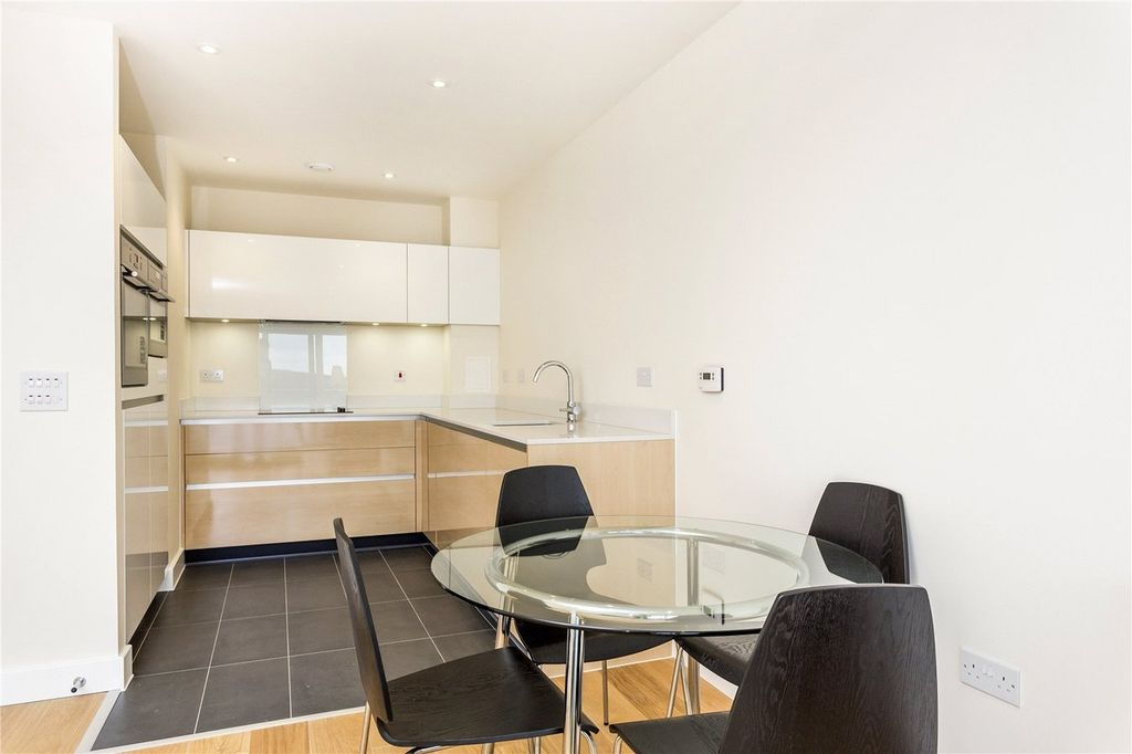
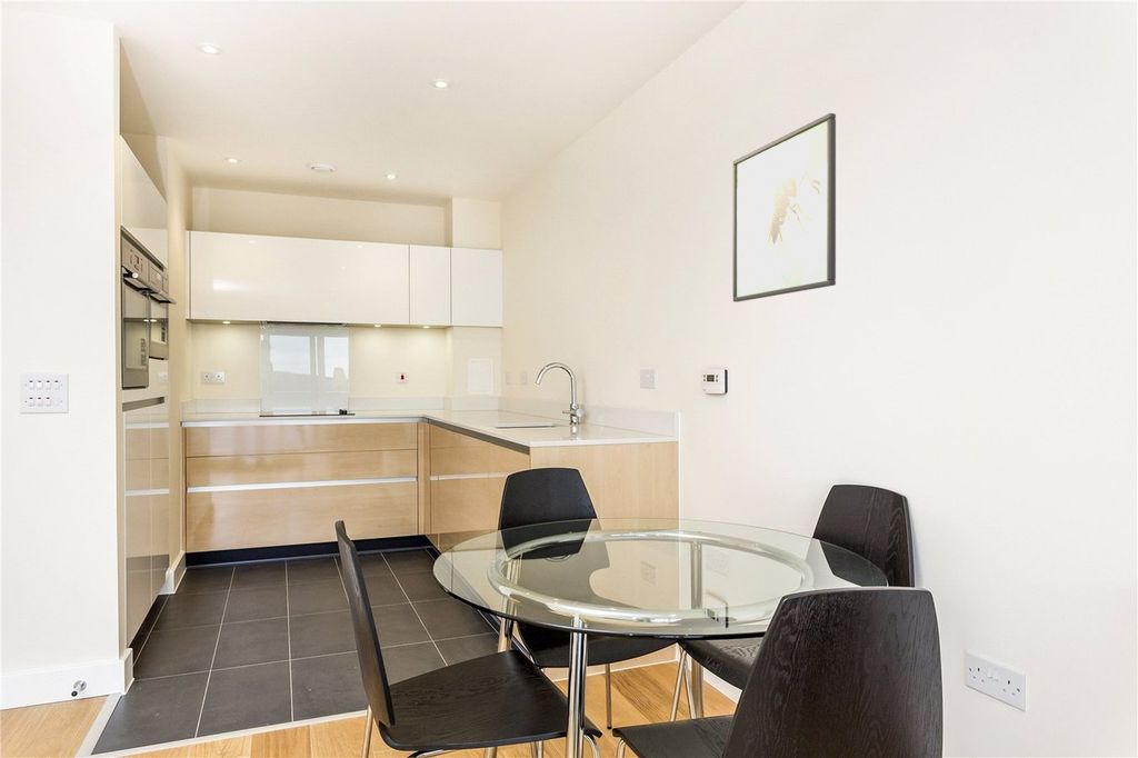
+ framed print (779, 217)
